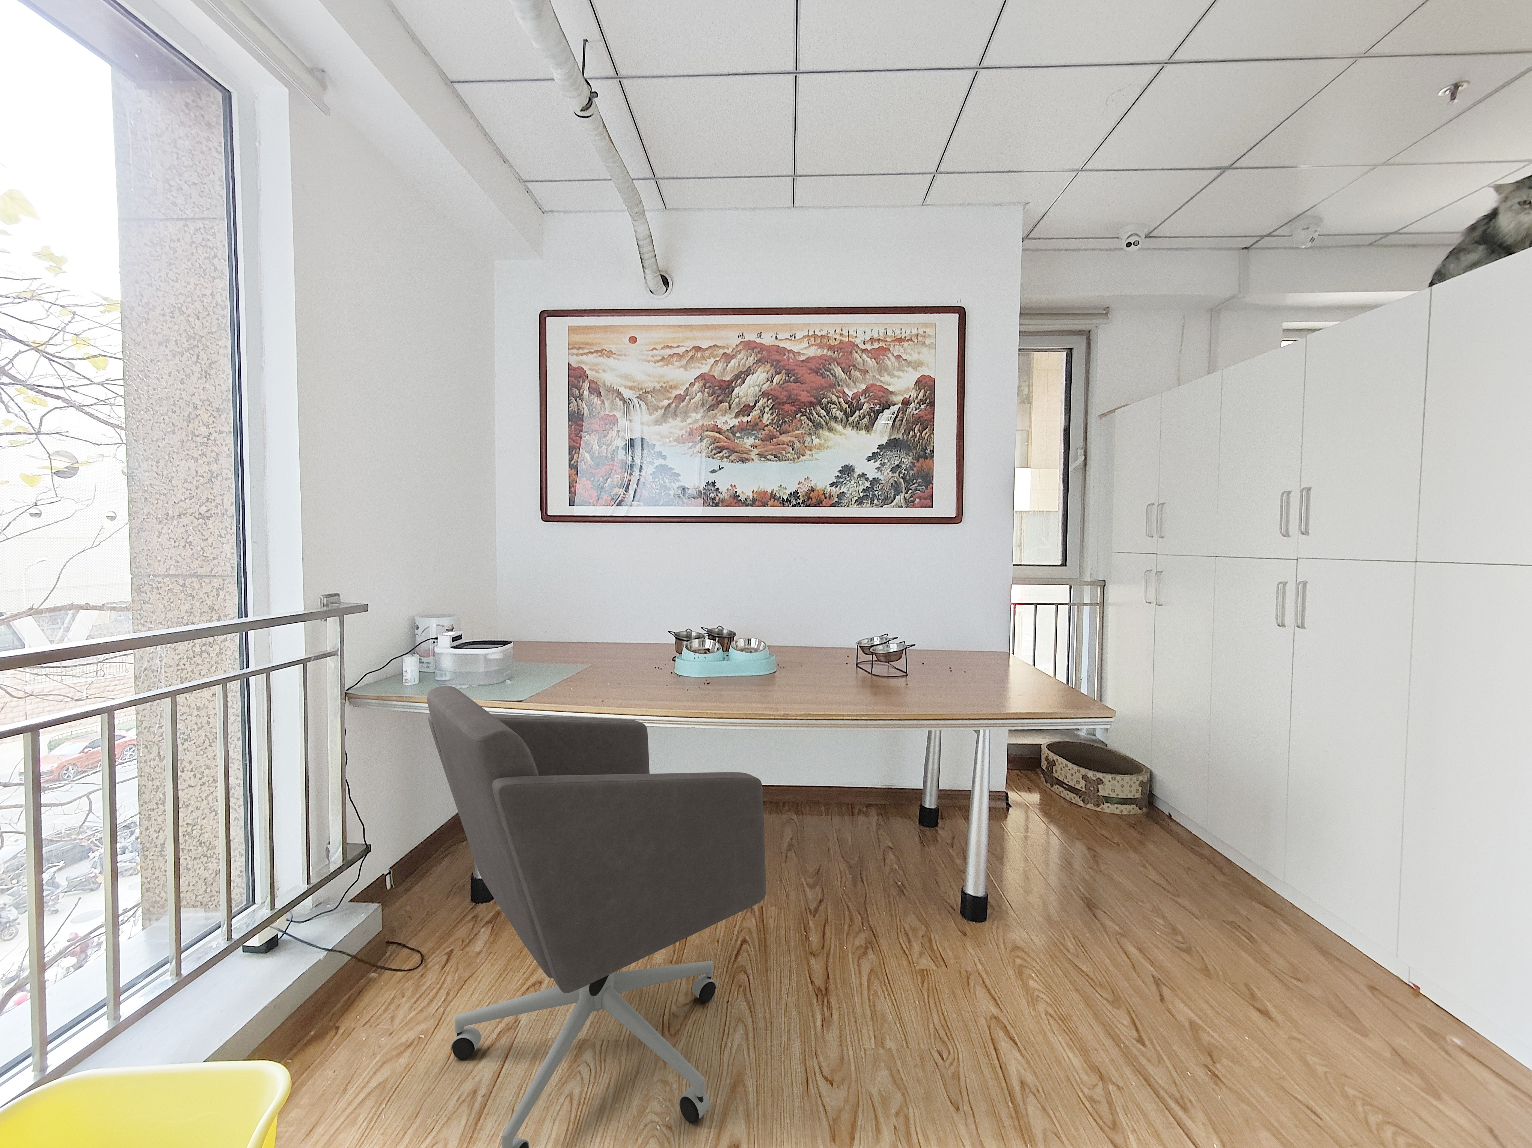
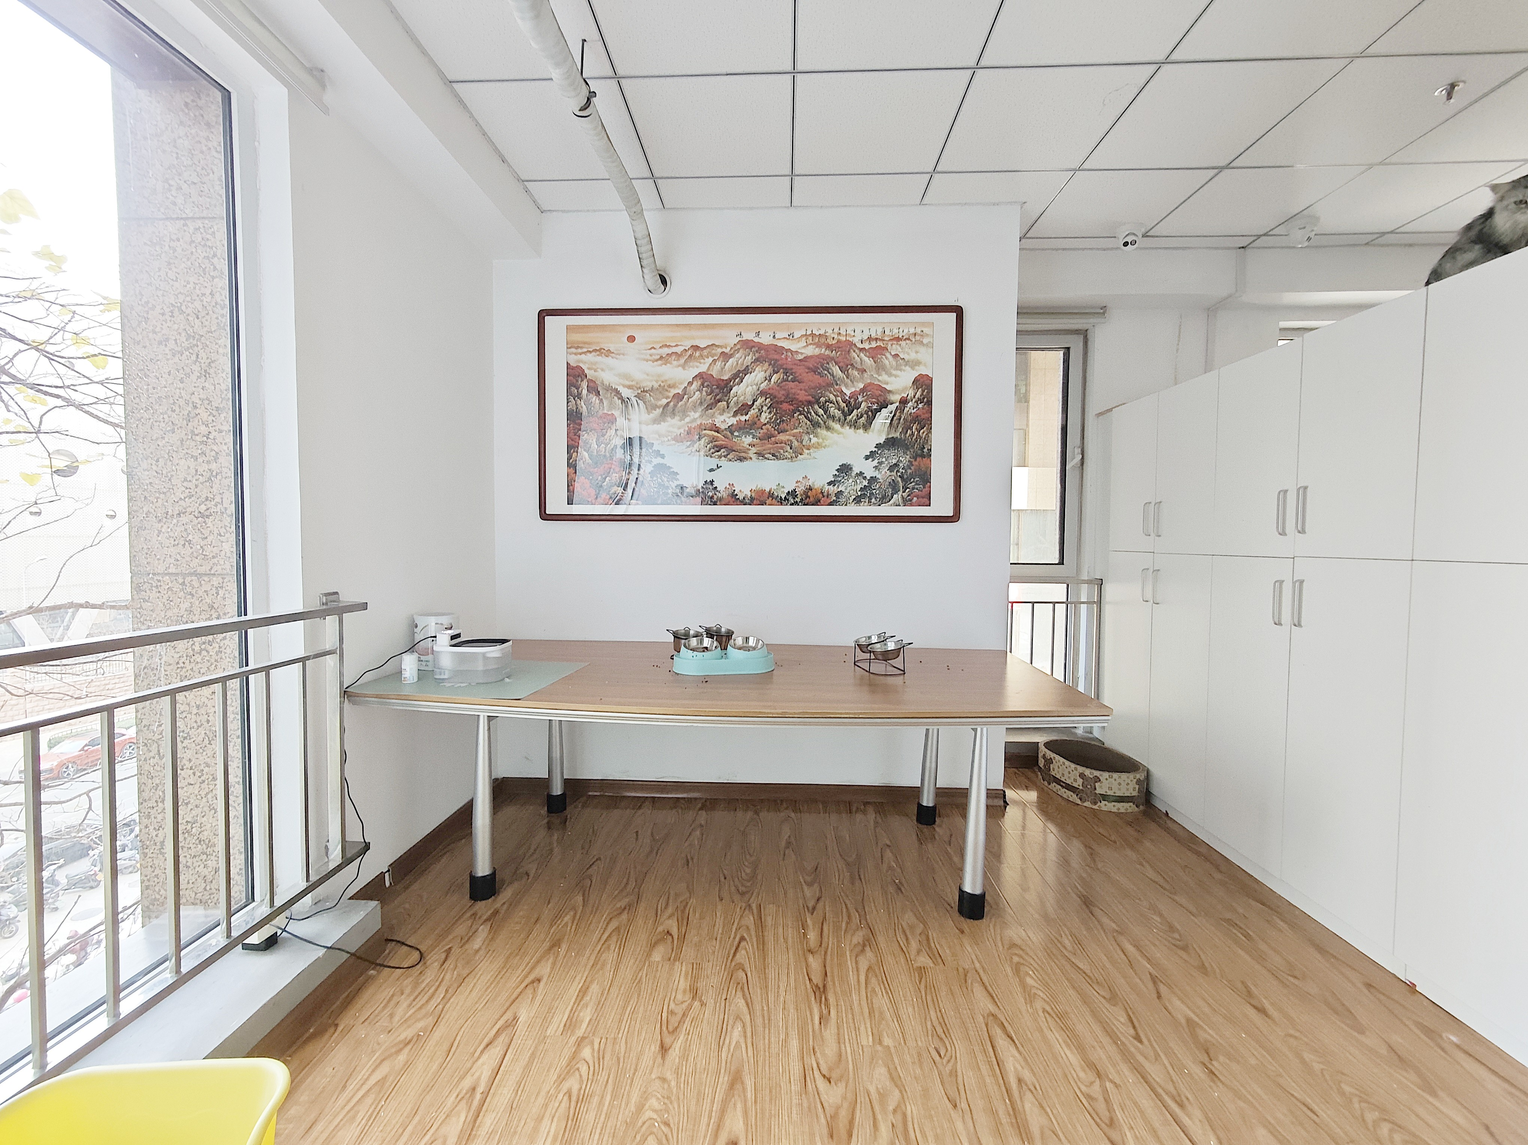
- office chair (592, 873)
